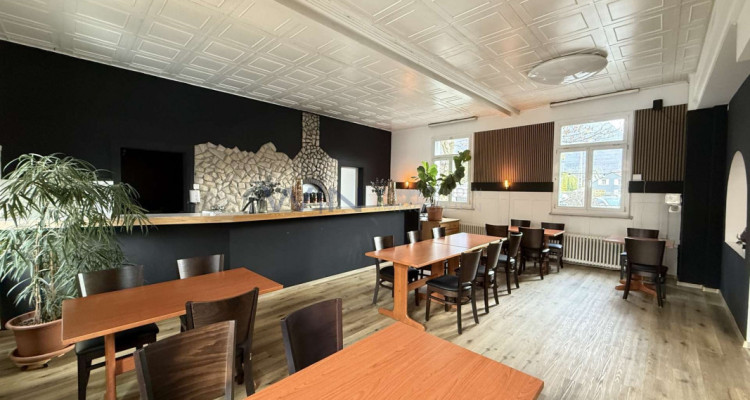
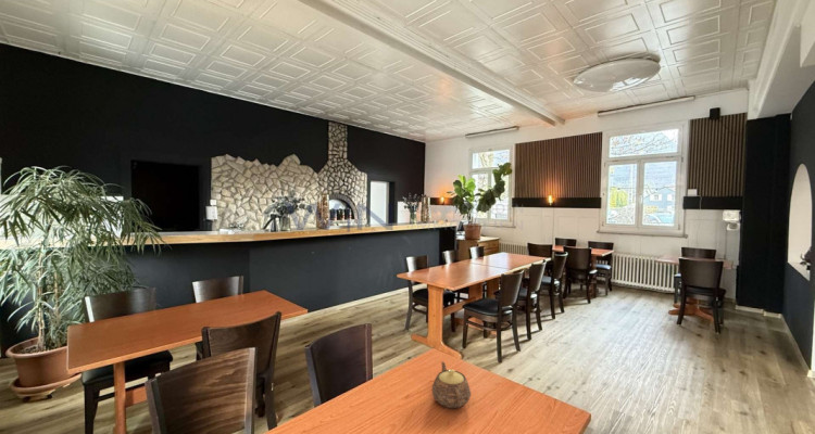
+ teapot (450, 384)
